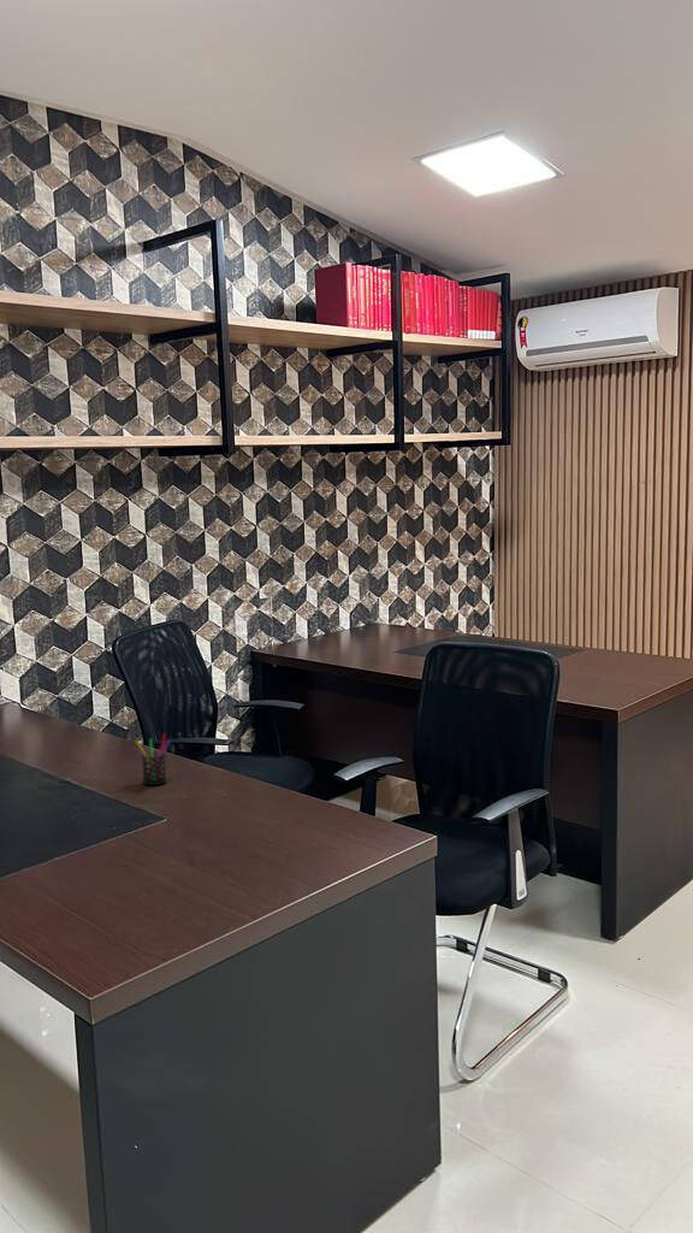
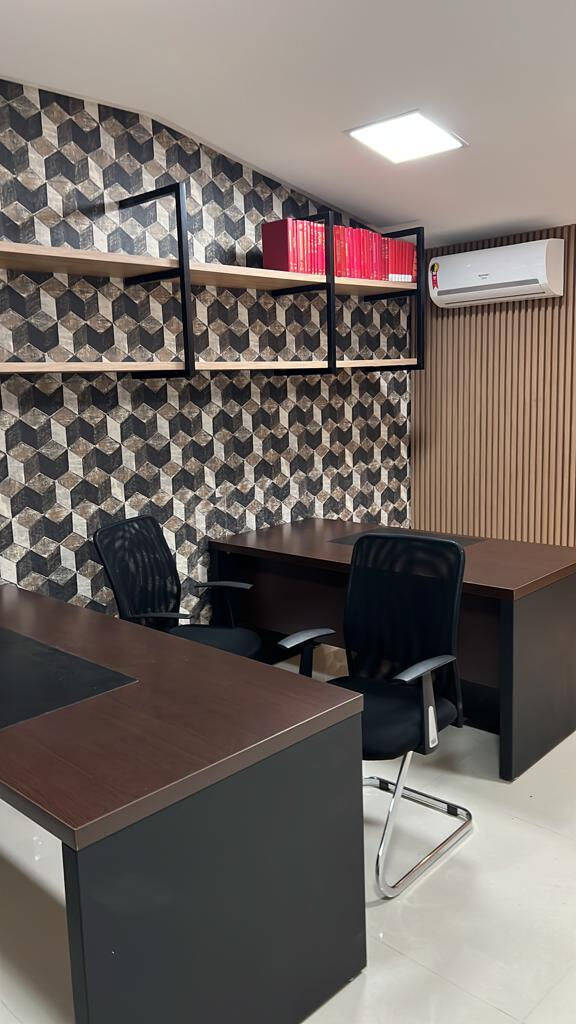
- pen holder (154, 757)
